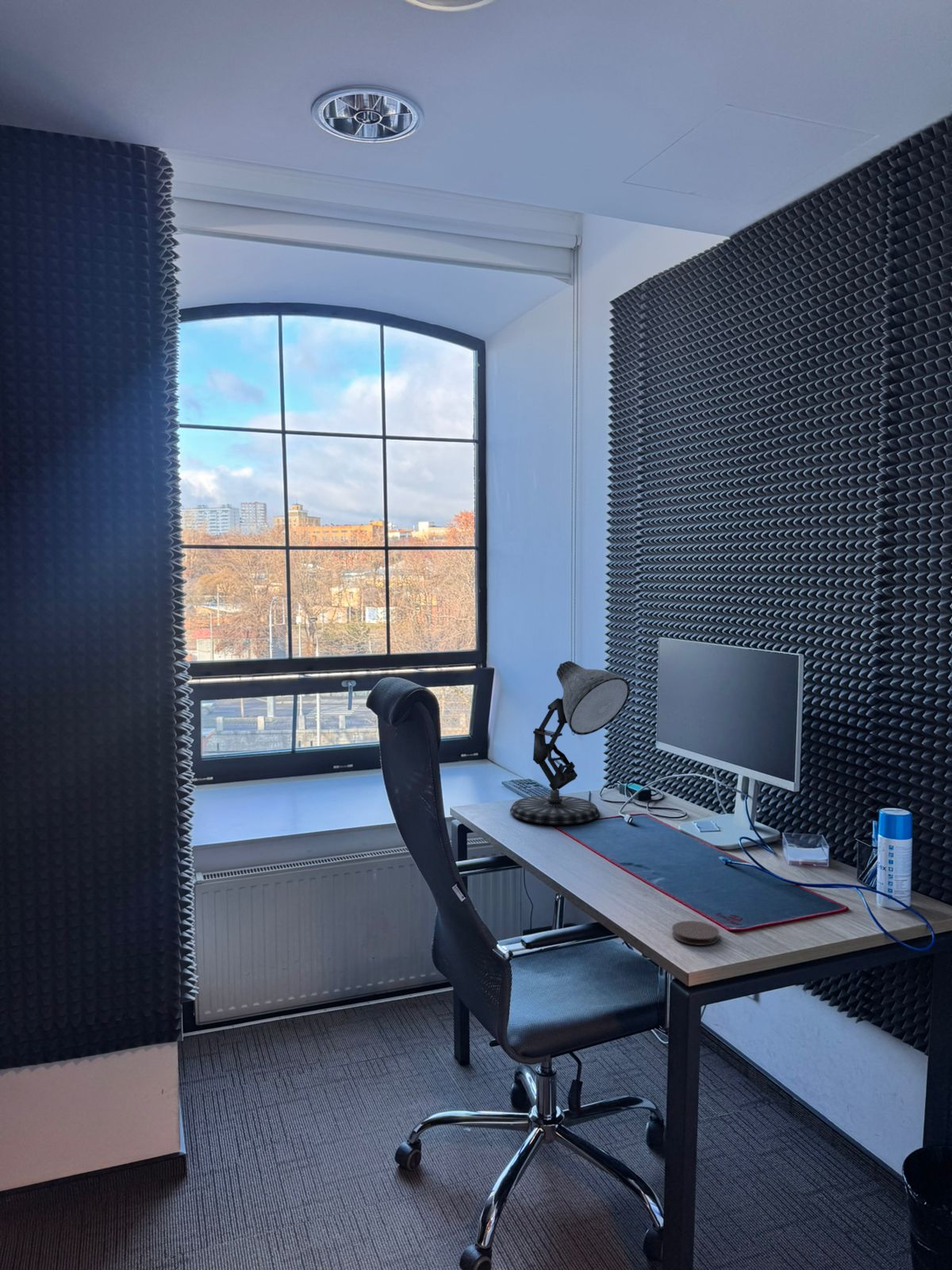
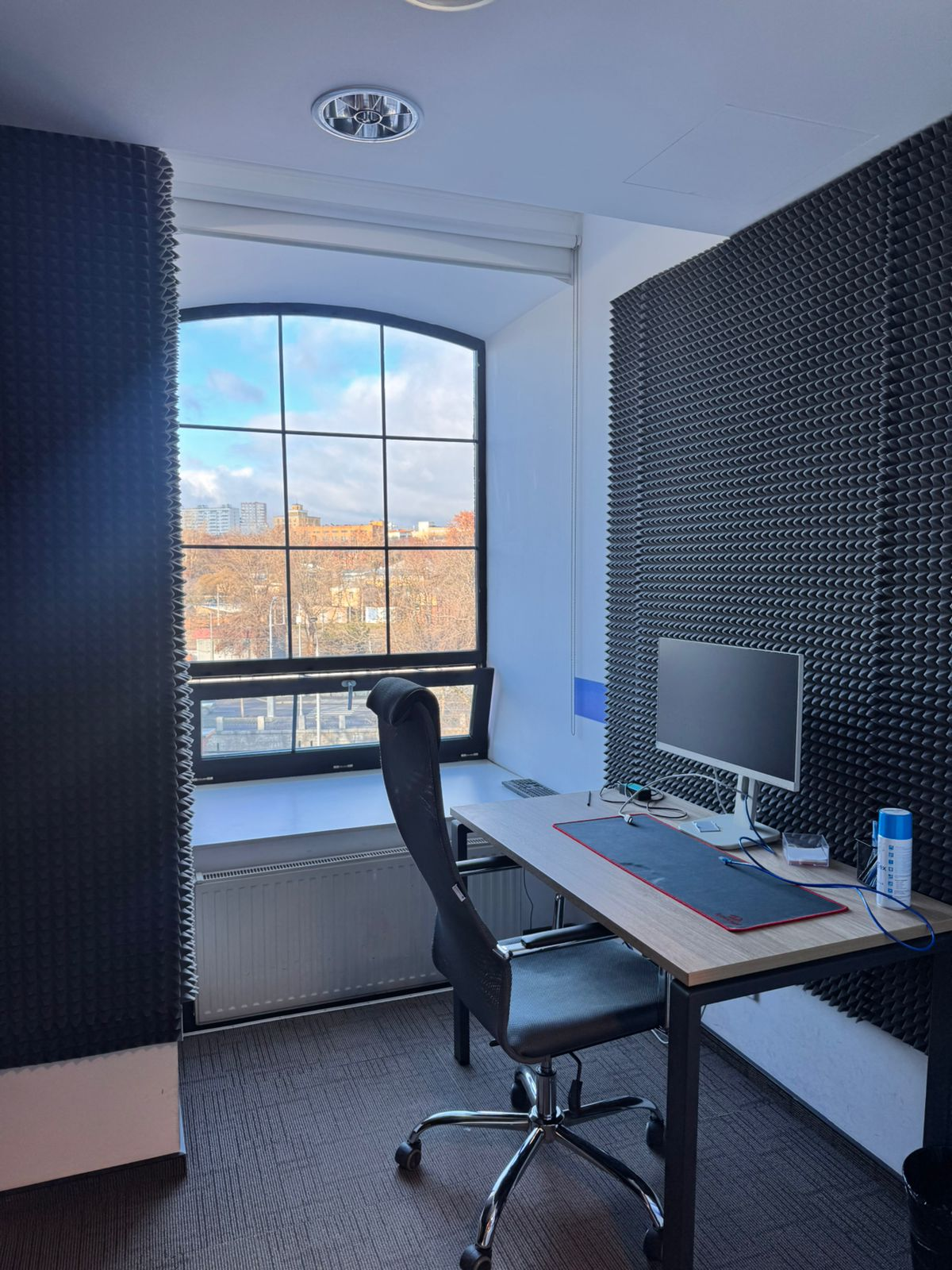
- coaster (695, 933)
- desk lamp (562, 735)
